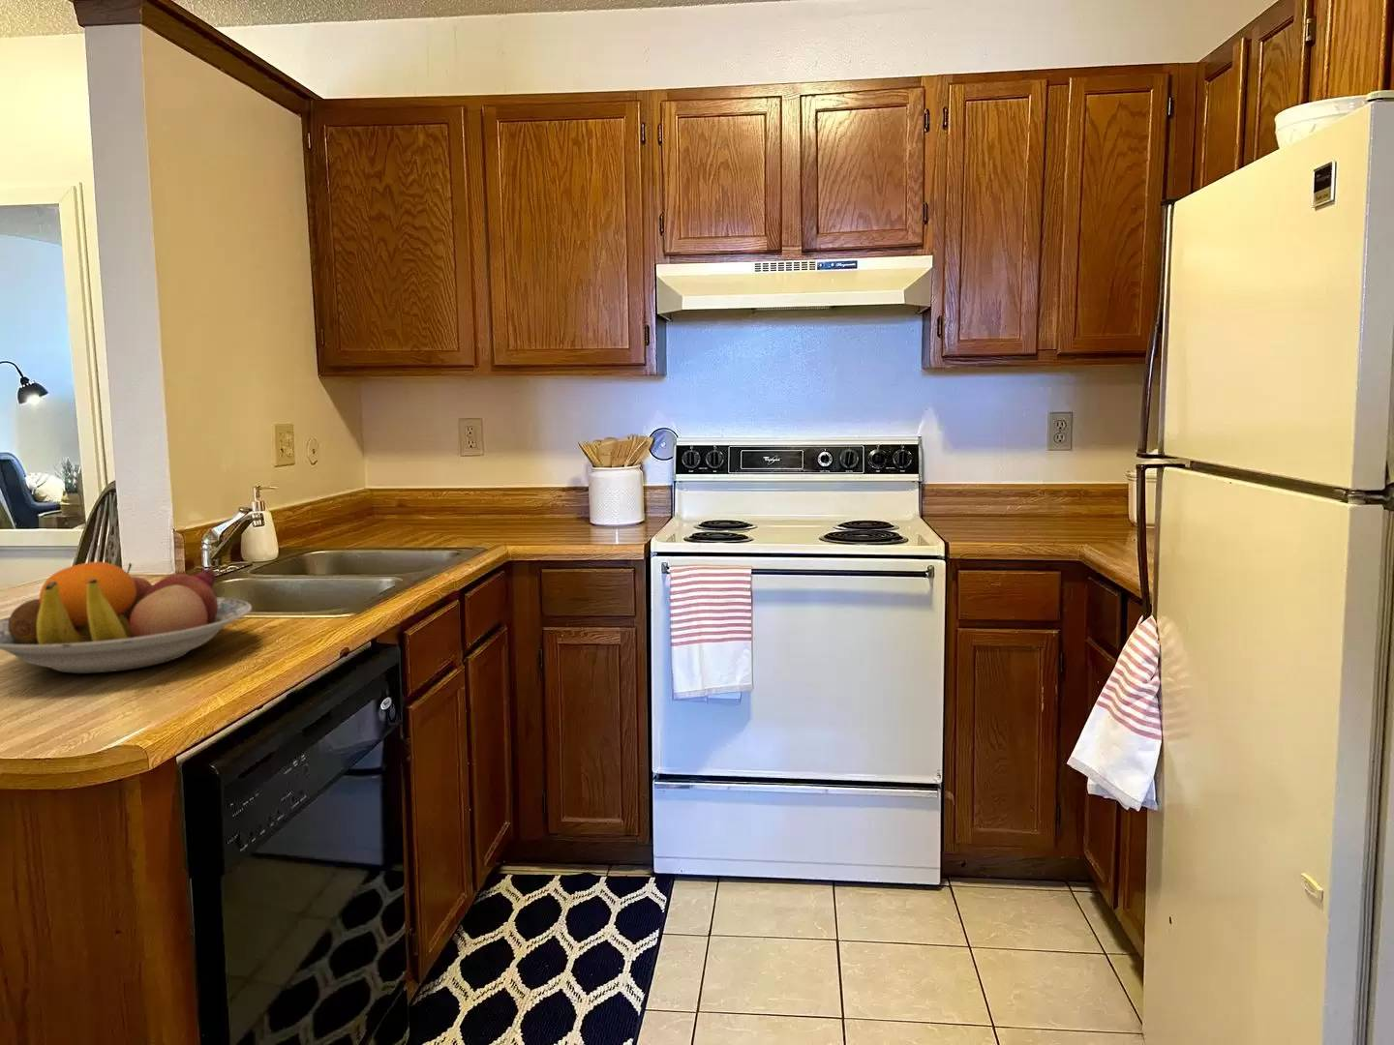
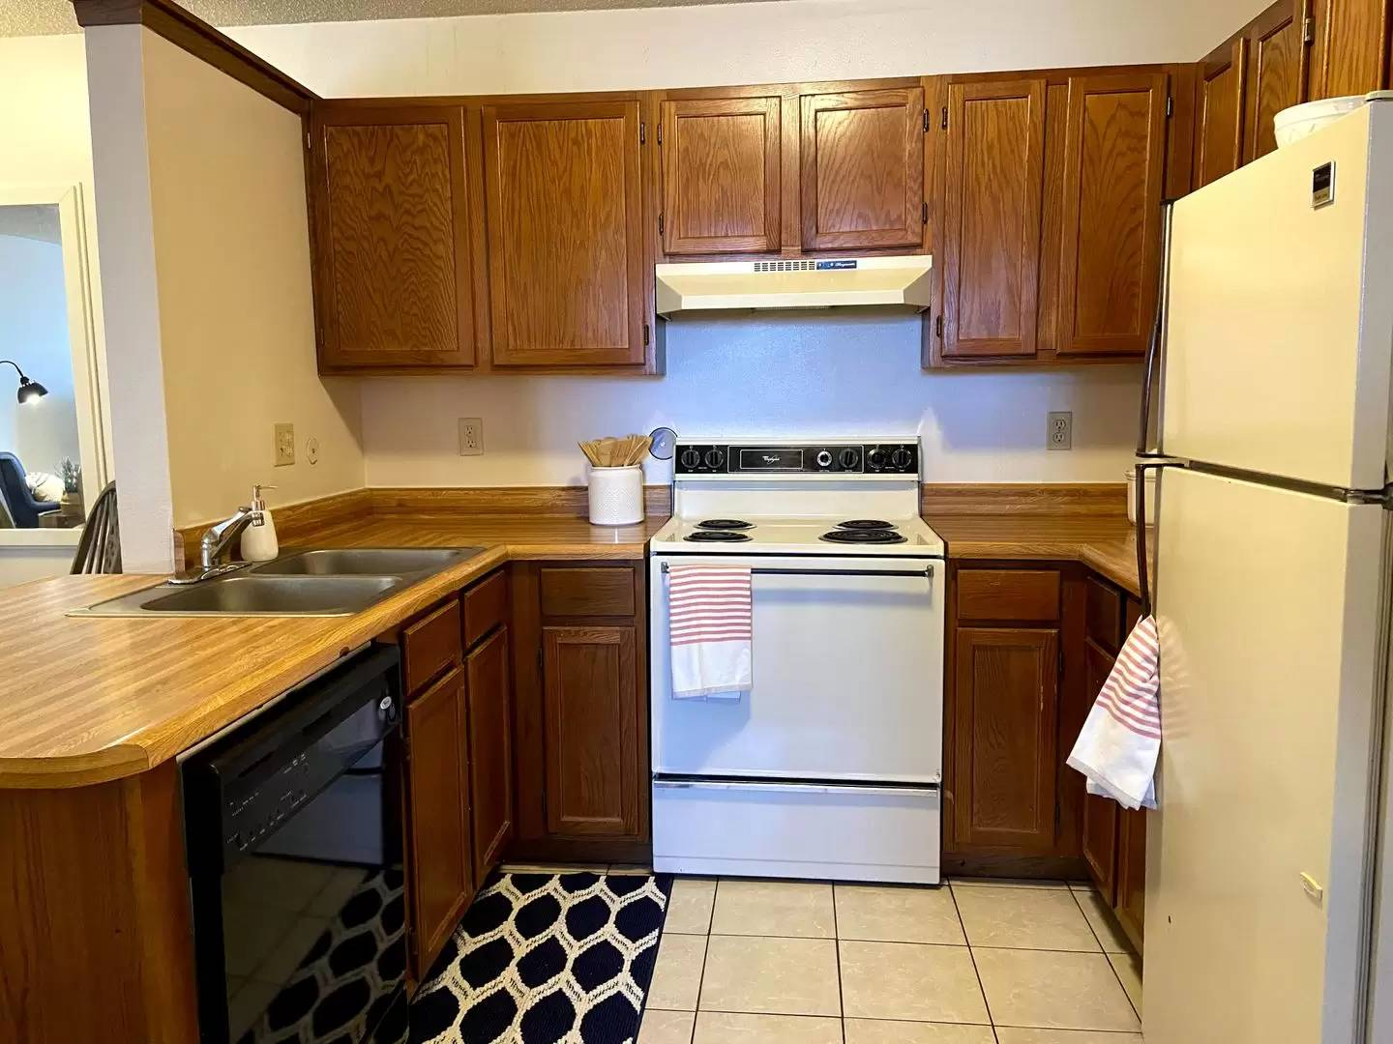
- fruit bowl (119, 608)
